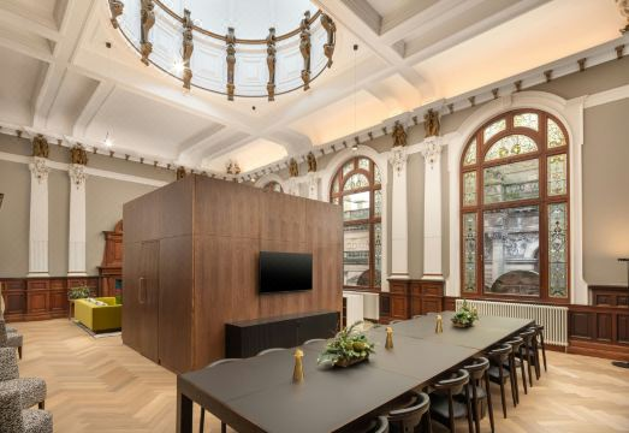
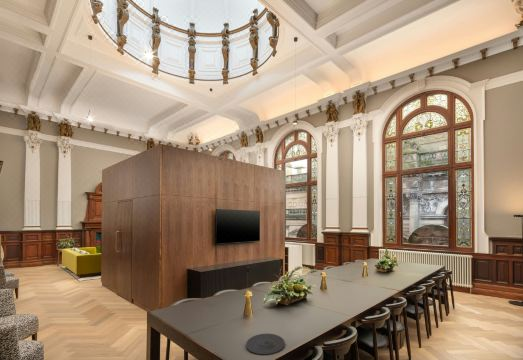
+ plate (265, 342)
